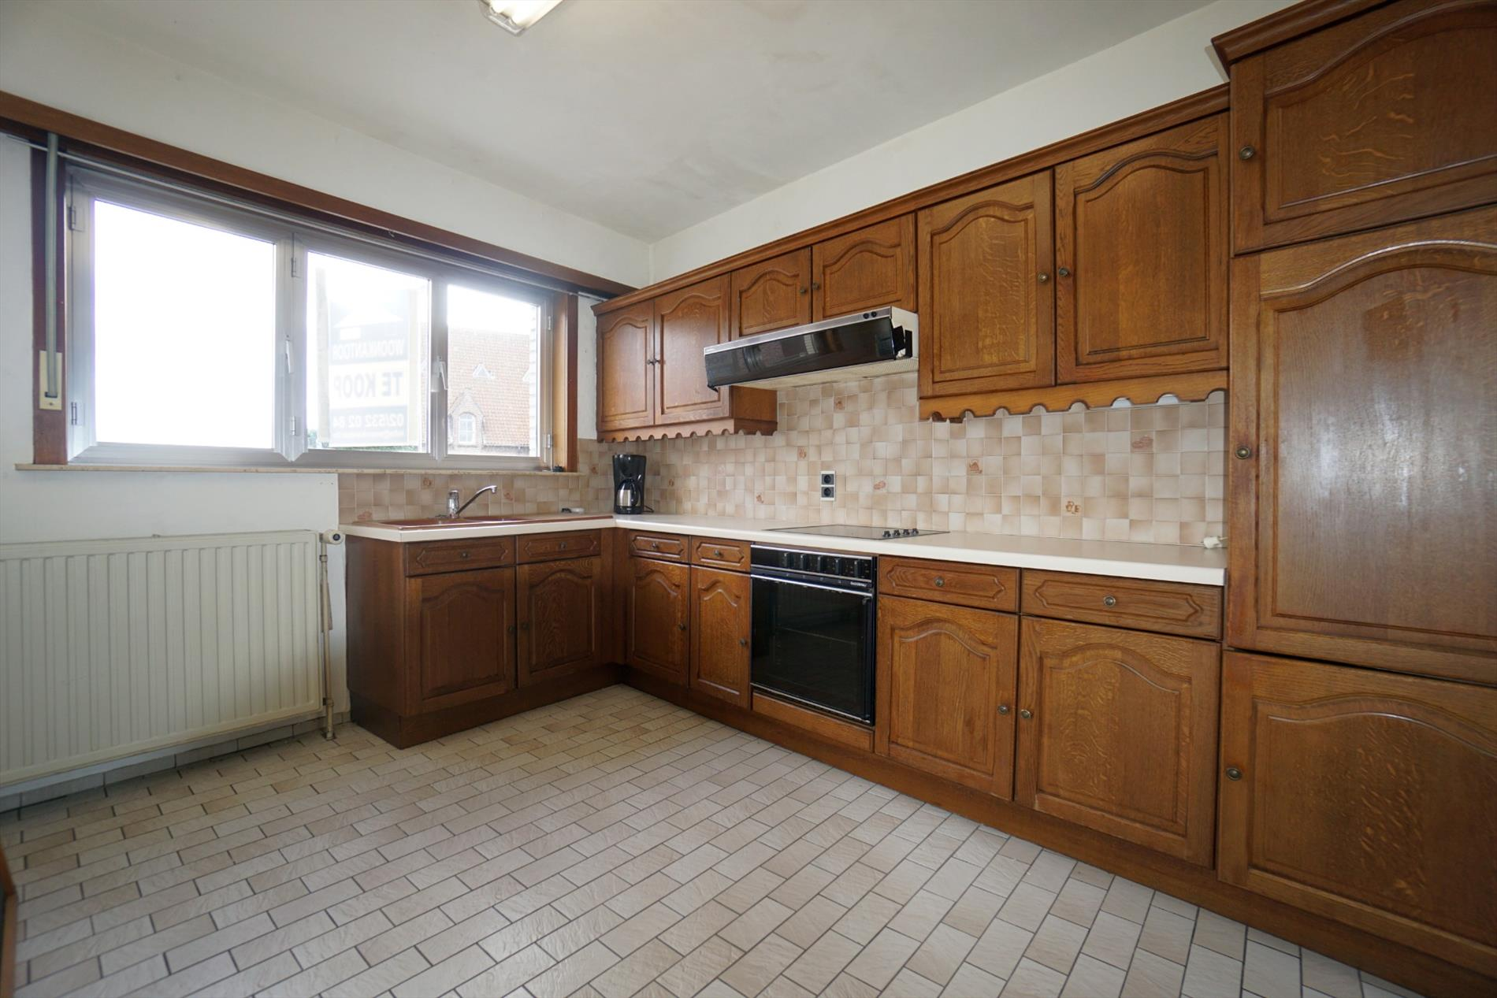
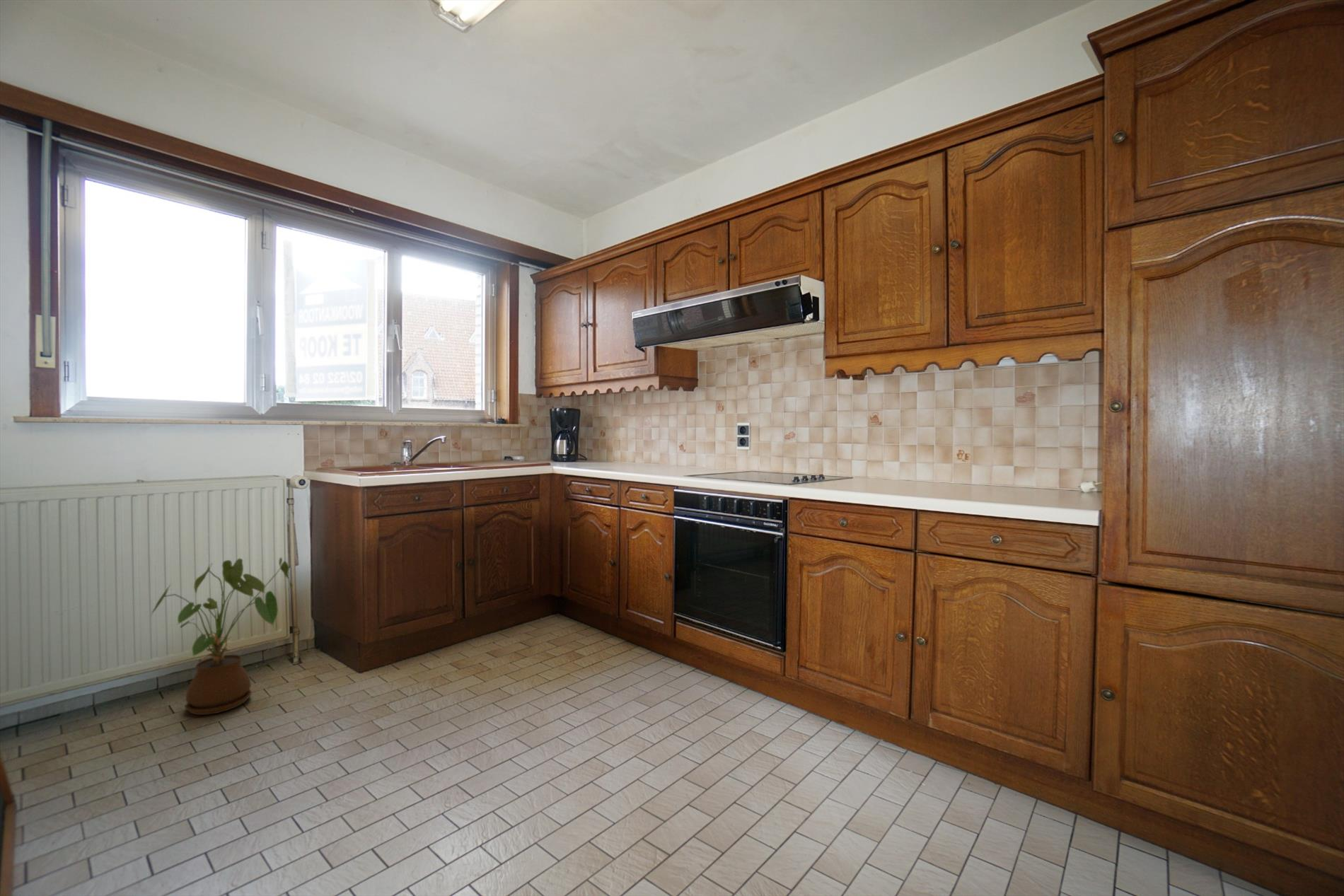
+ house plant (228, 634)
